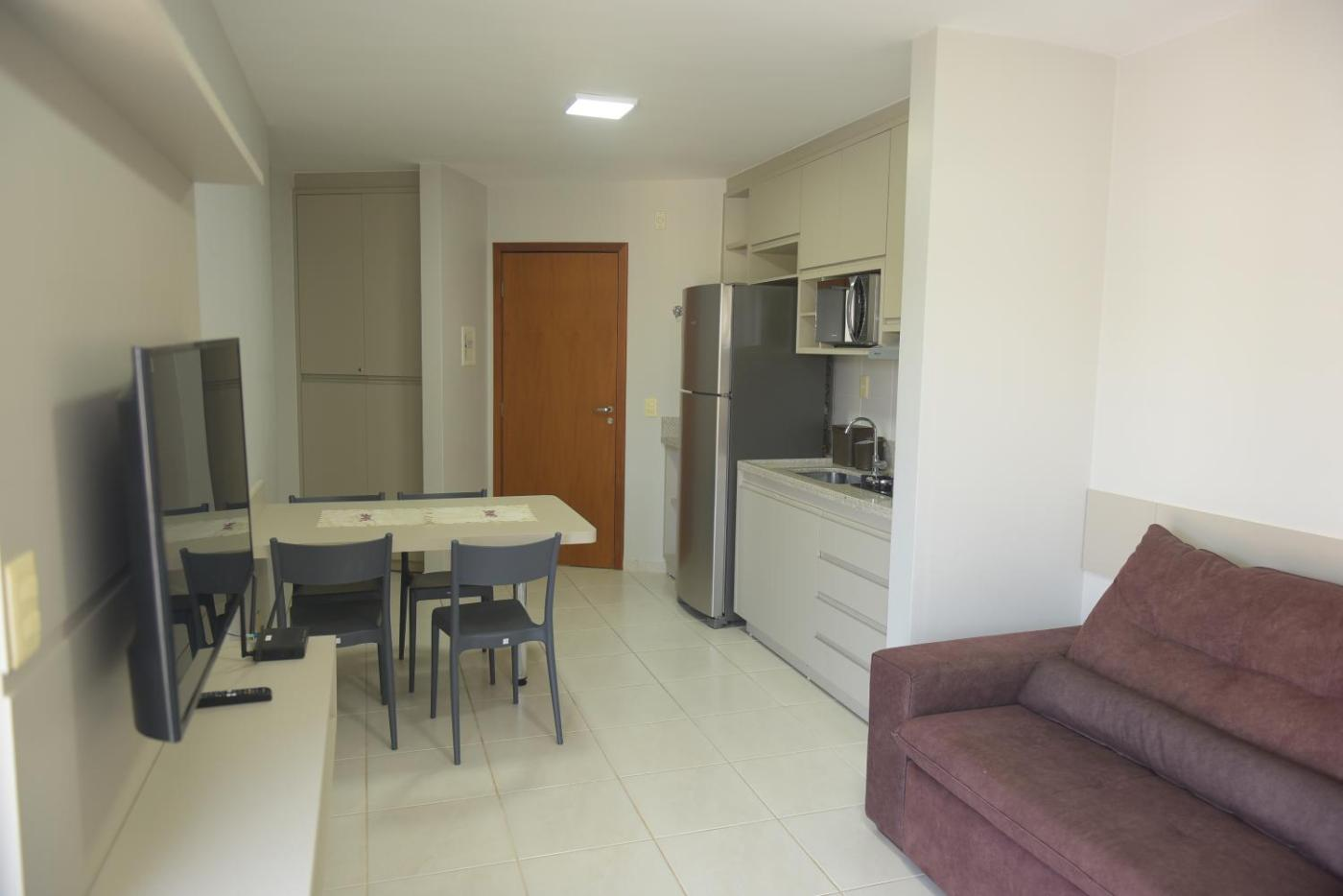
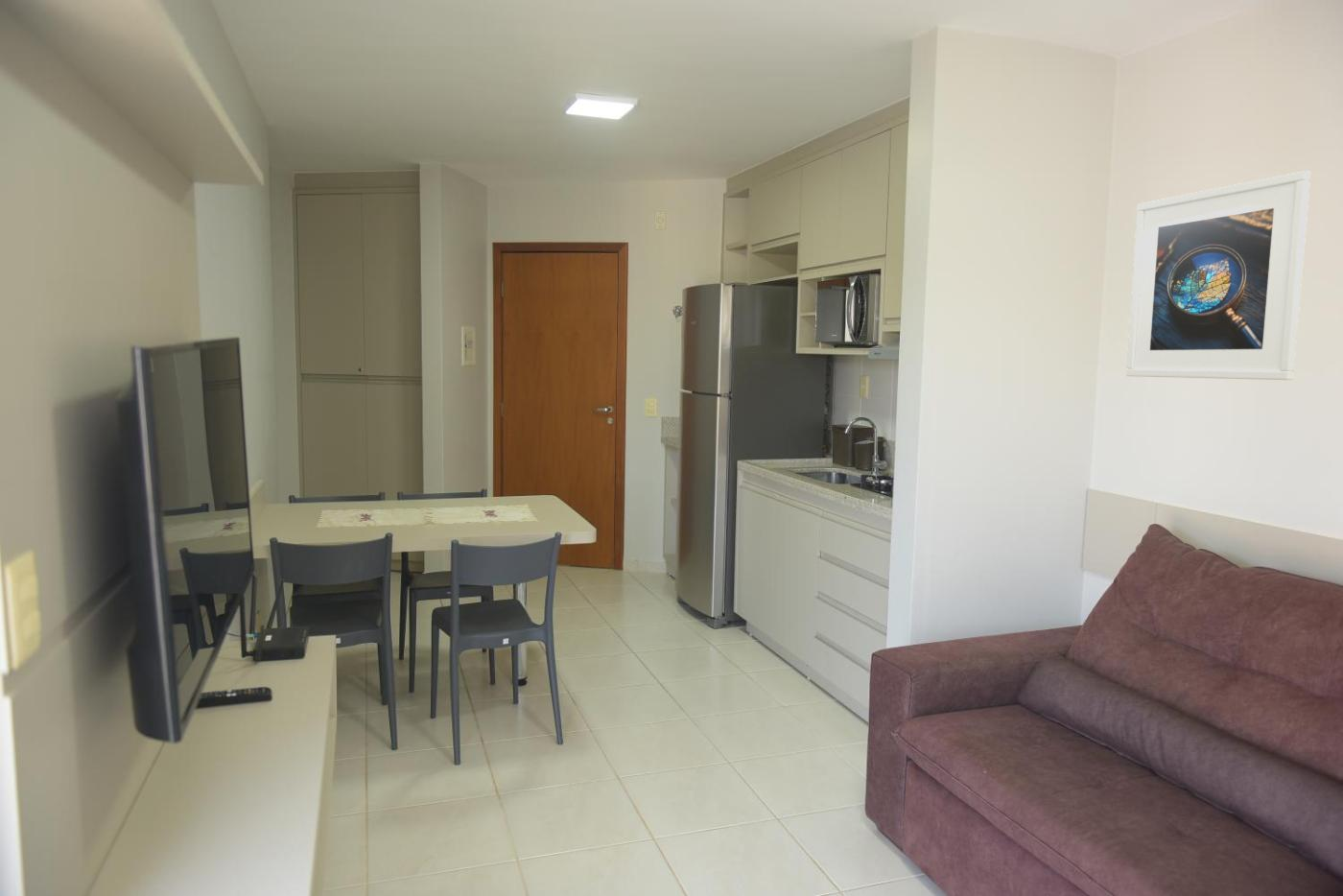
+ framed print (1209, 284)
